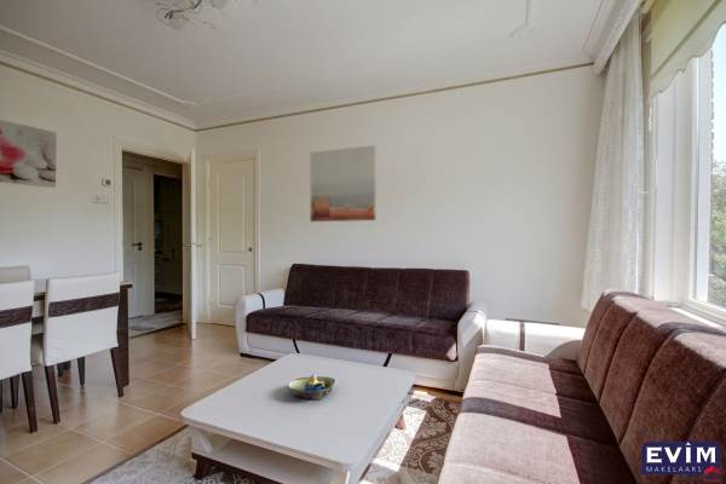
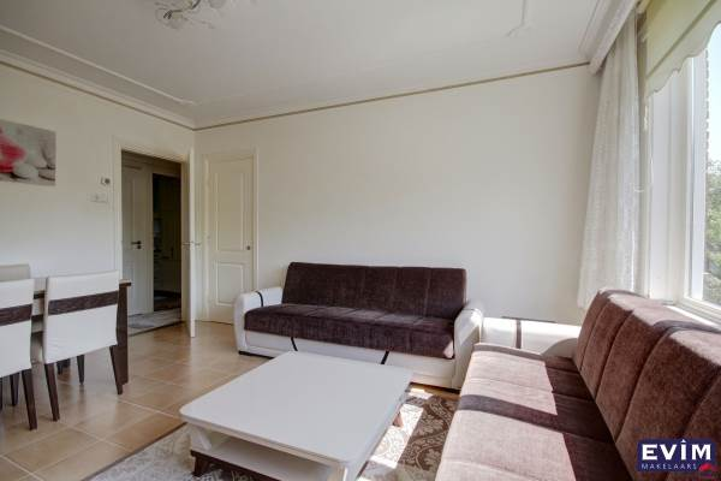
- decorative bowl (317, 382)
- wall art (341, 185)
